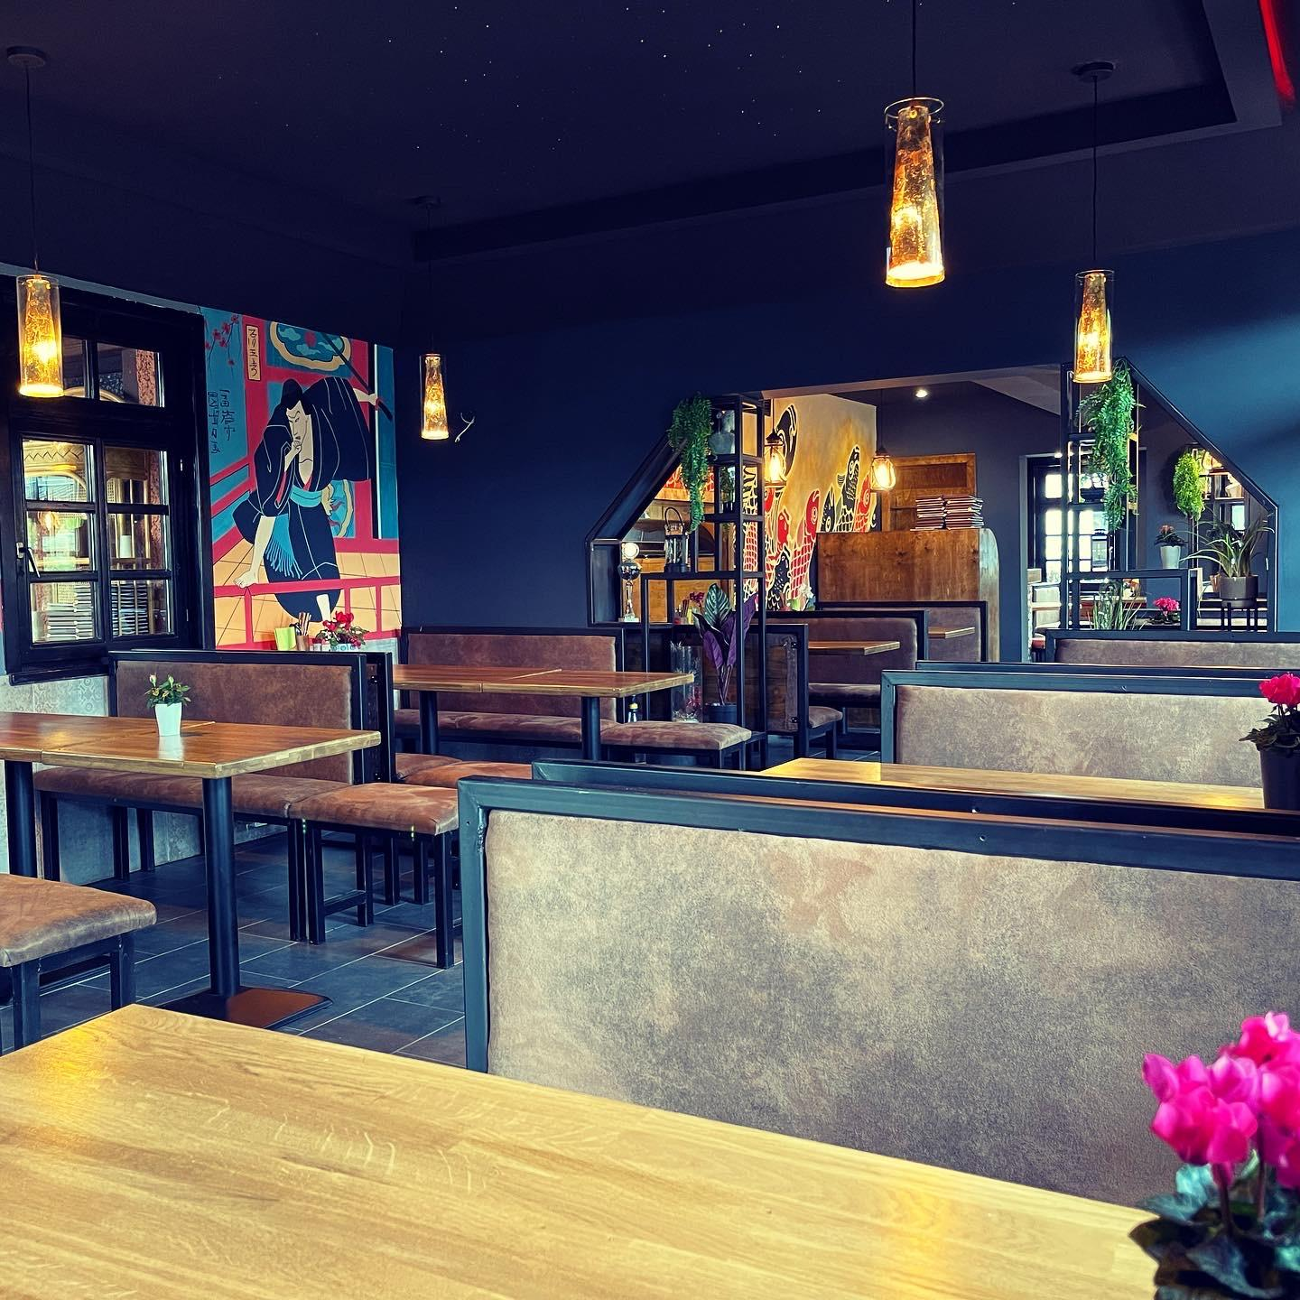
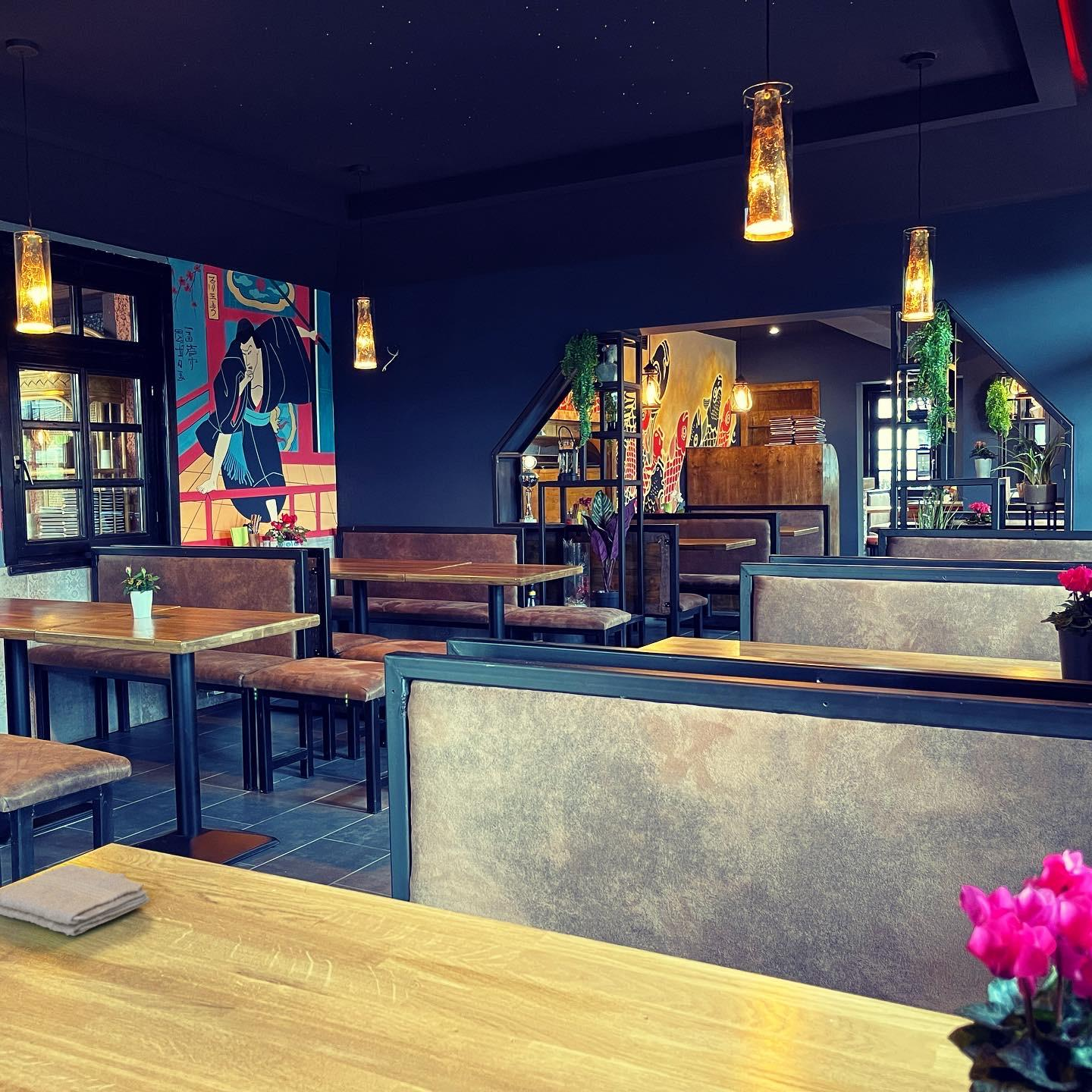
+ washcloth (67, 896)
